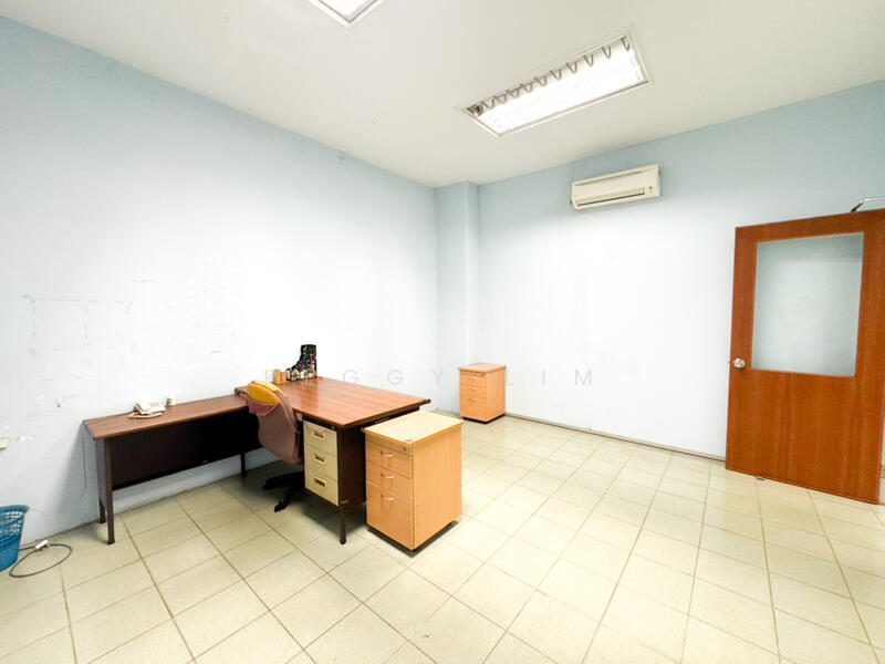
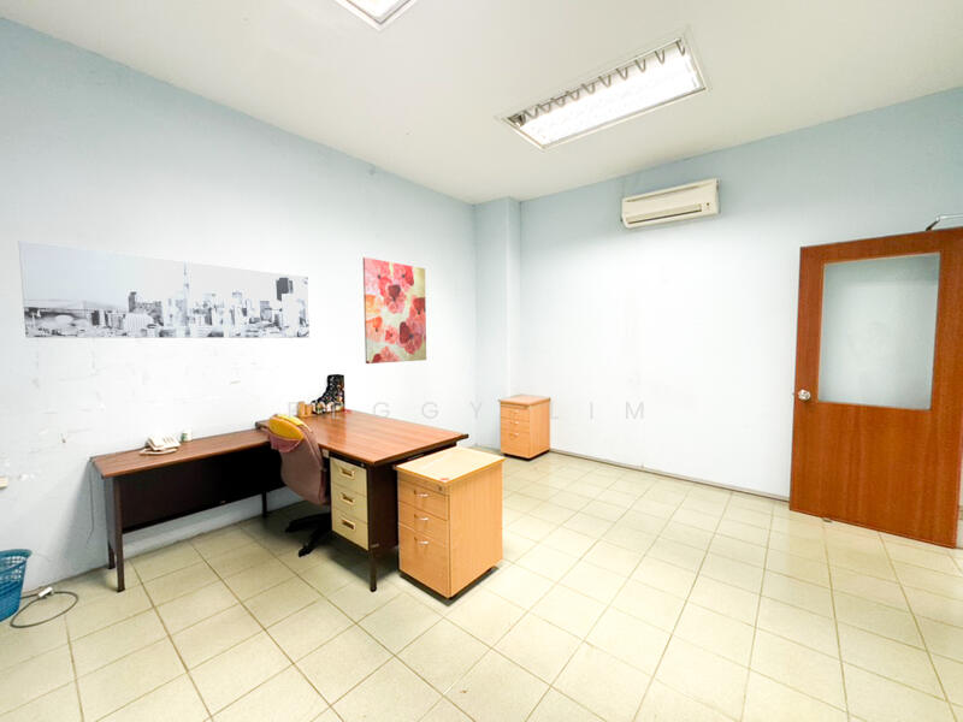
+ wall art (197, 300)
+ wall art (397, 313)
